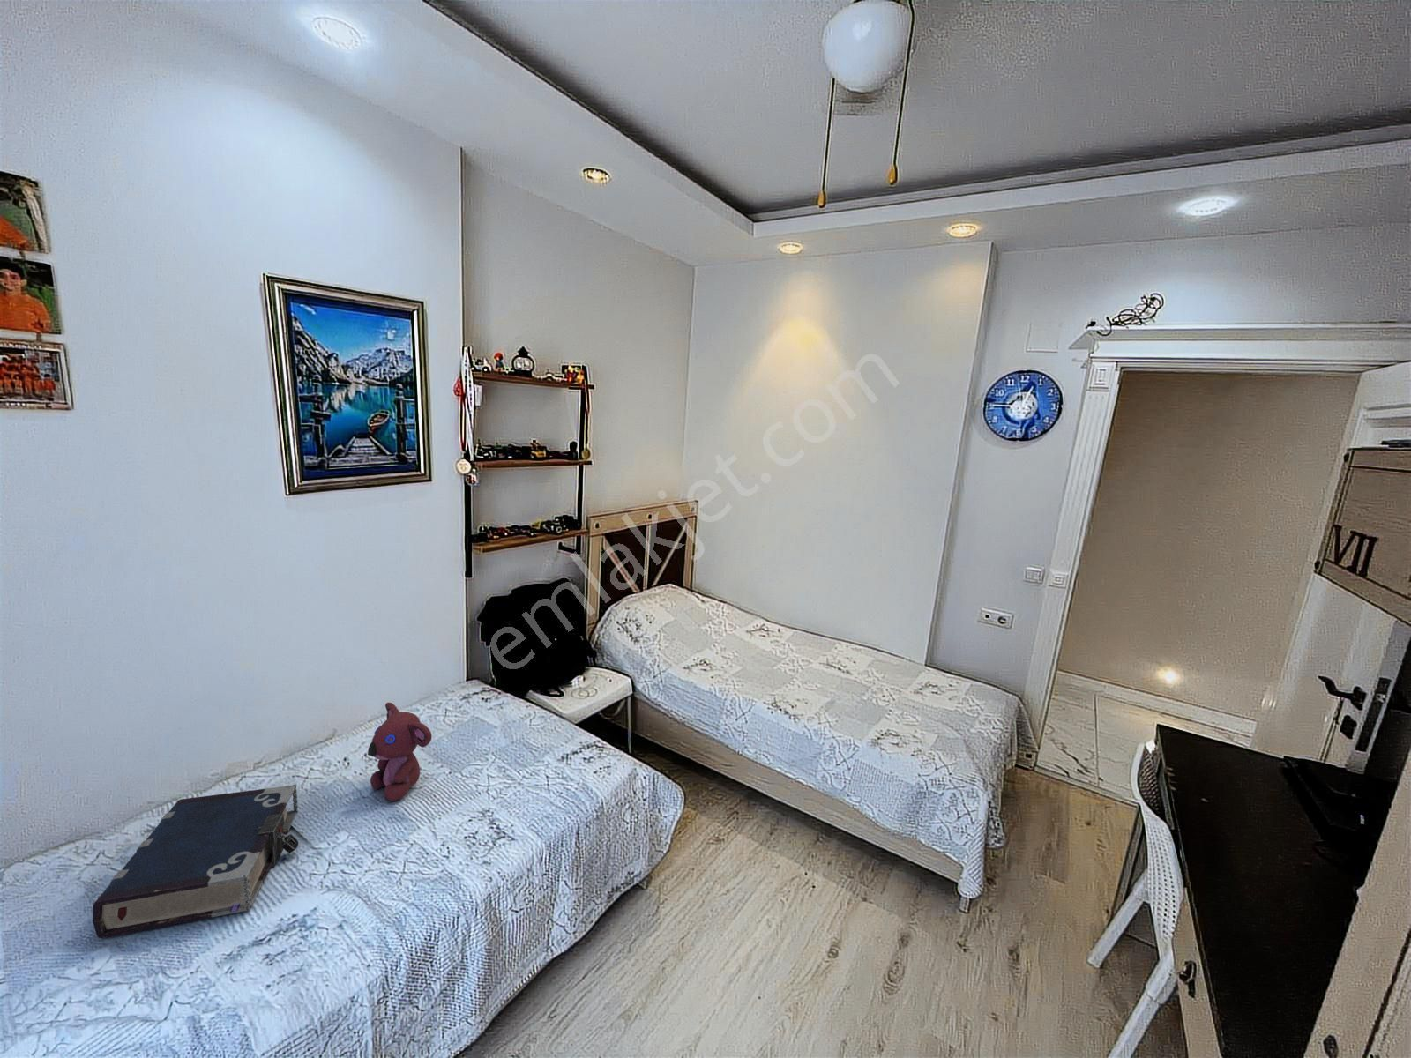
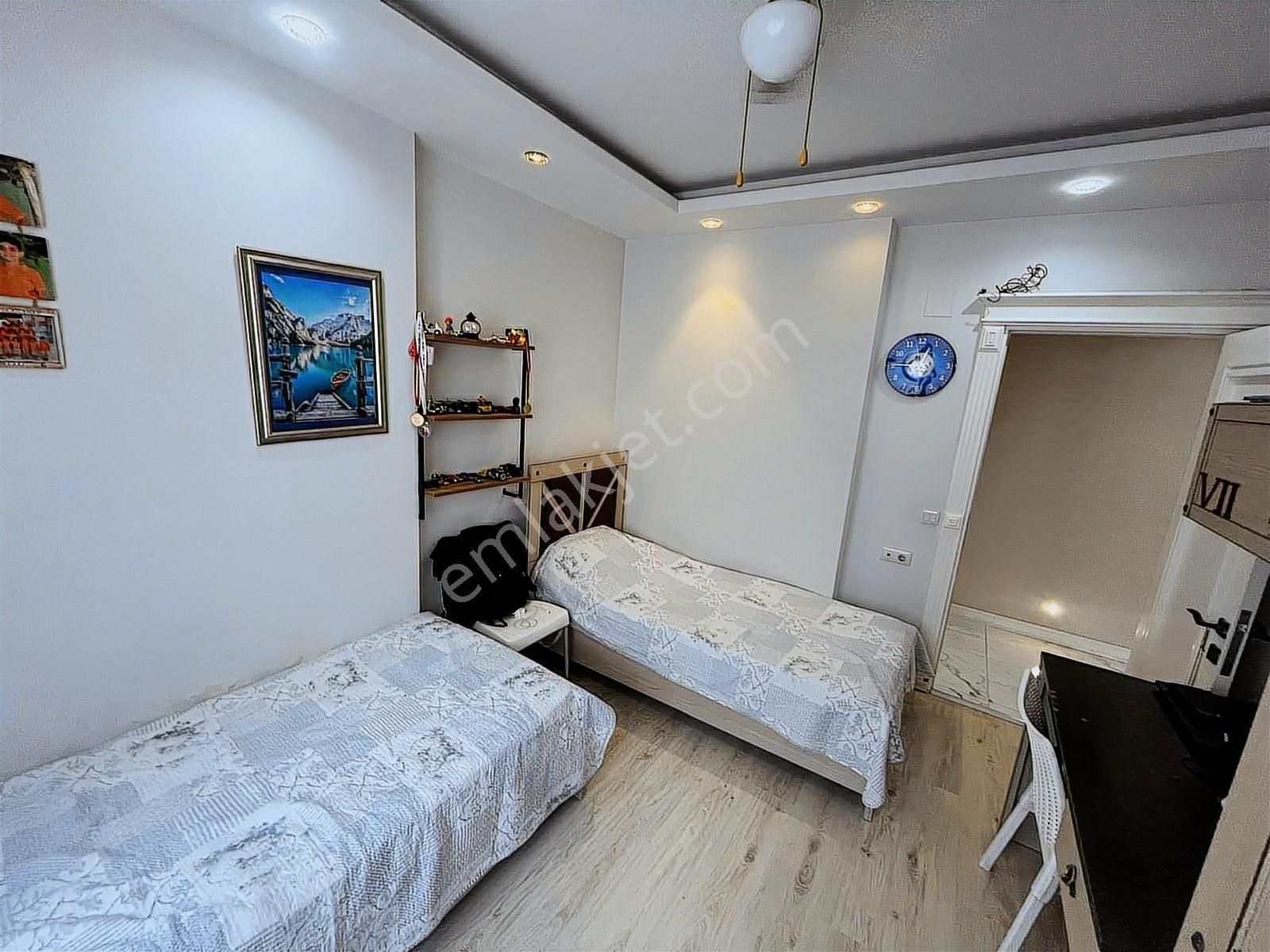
- book (220, 849)
- teddy bear (396, 753)
